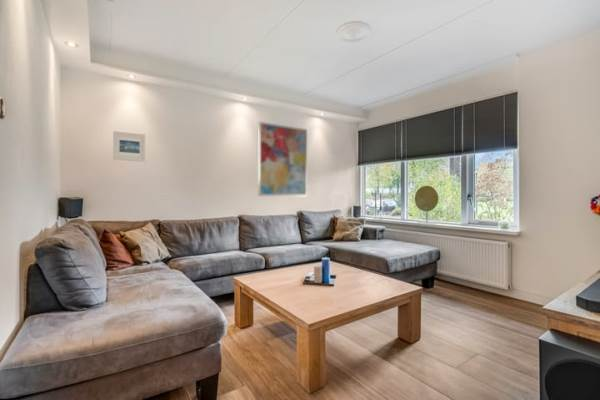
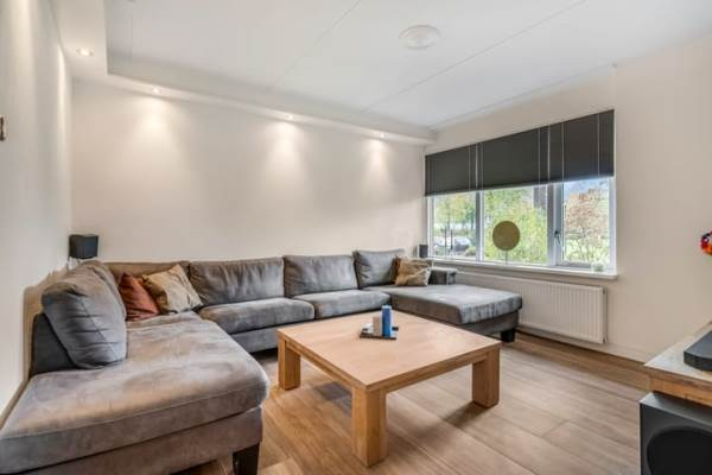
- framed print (129, 146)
- wall art (283, 161)
